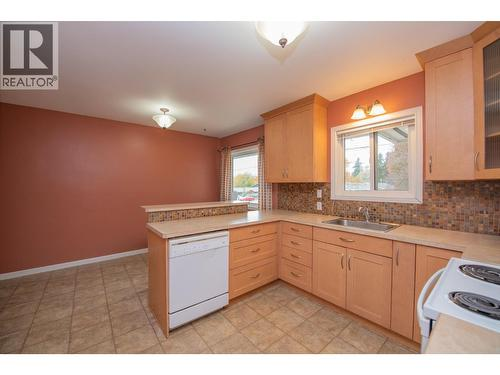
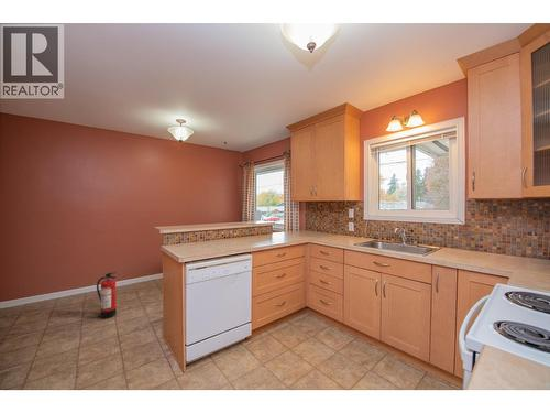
+ fire extinguisher (106, 293)
